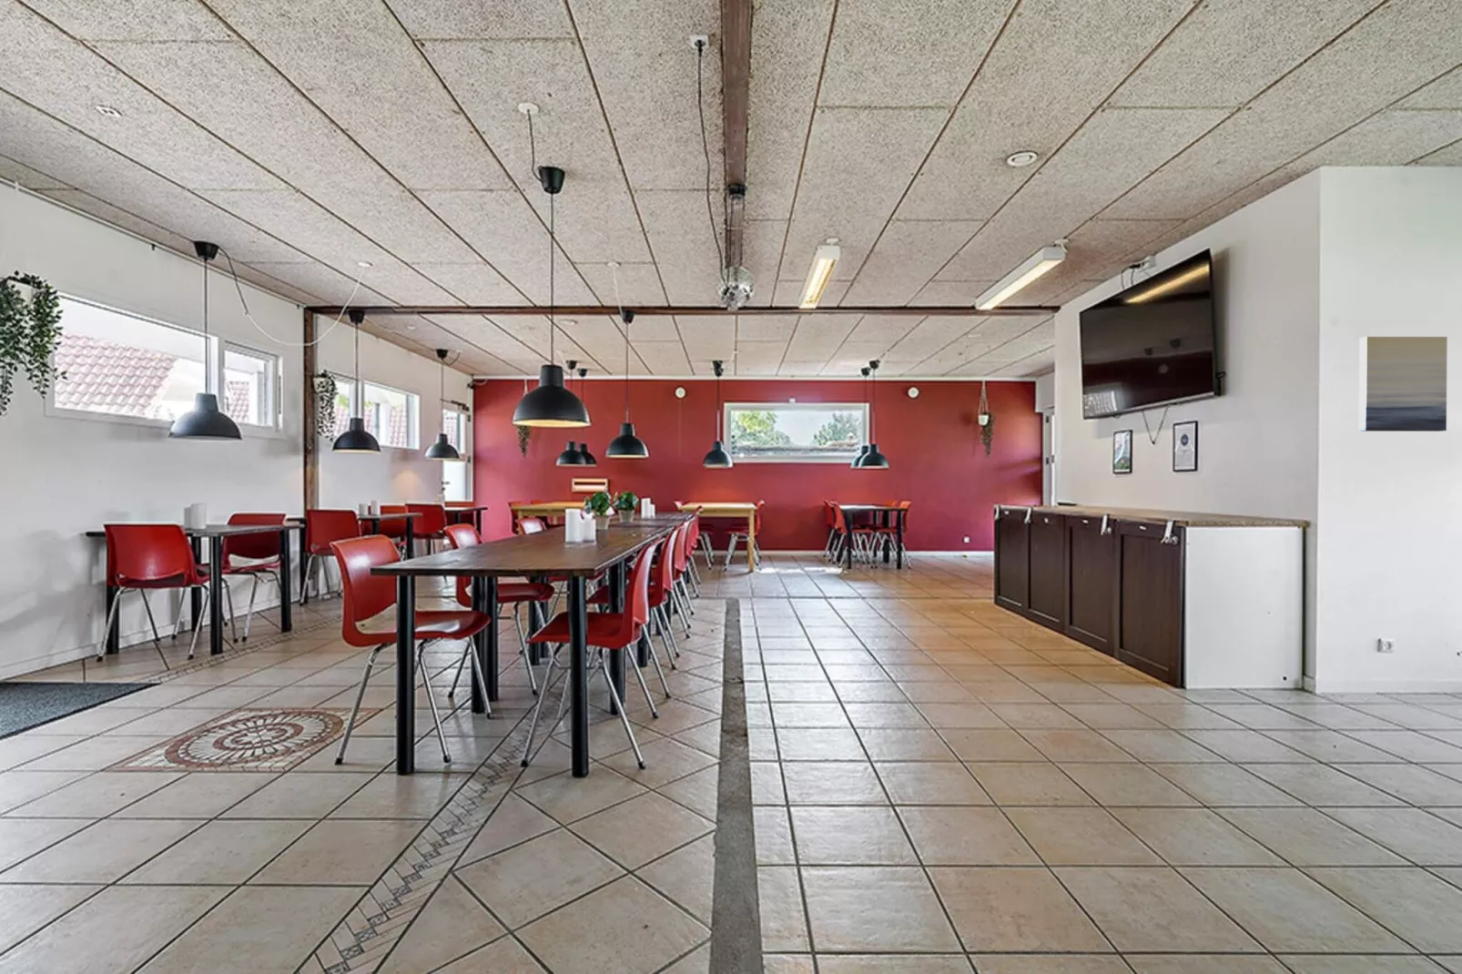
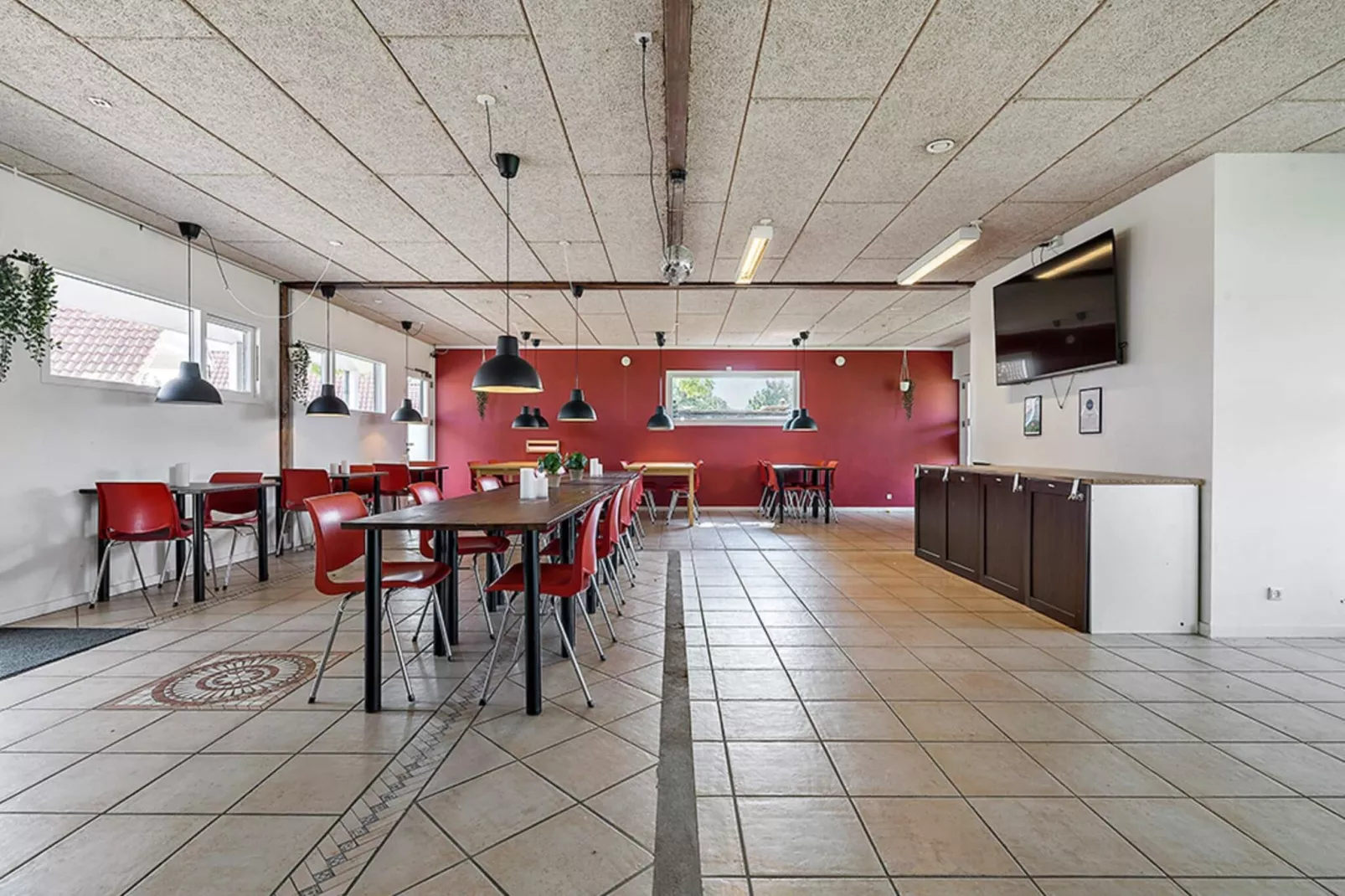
- wall art (1402, 384)
